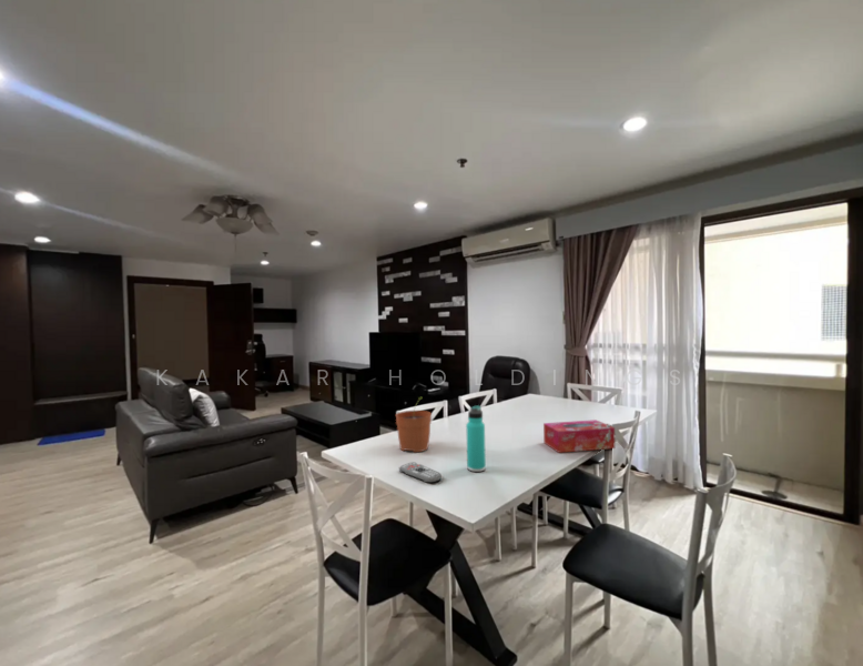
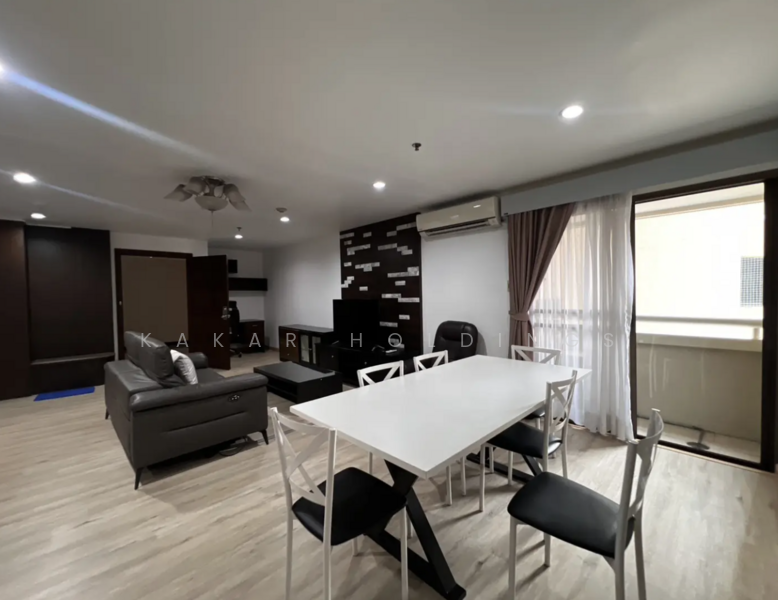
- plant pot (413, 422)
- tissue box (578, 435)
- thermos bottle (475, 437)
- remote control (420, 472)
